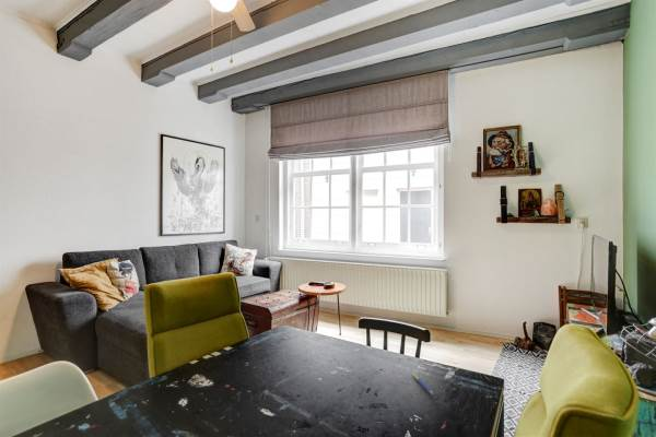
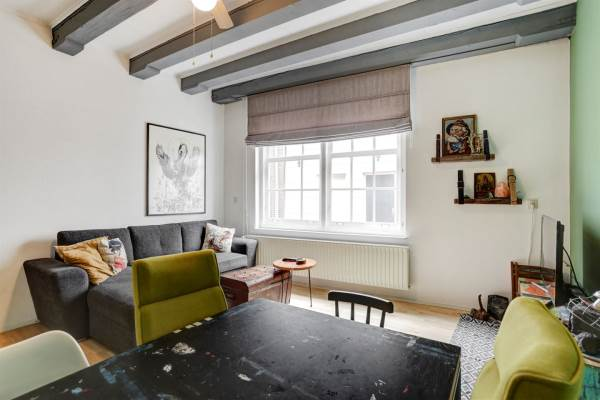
- pen (421, 381)
